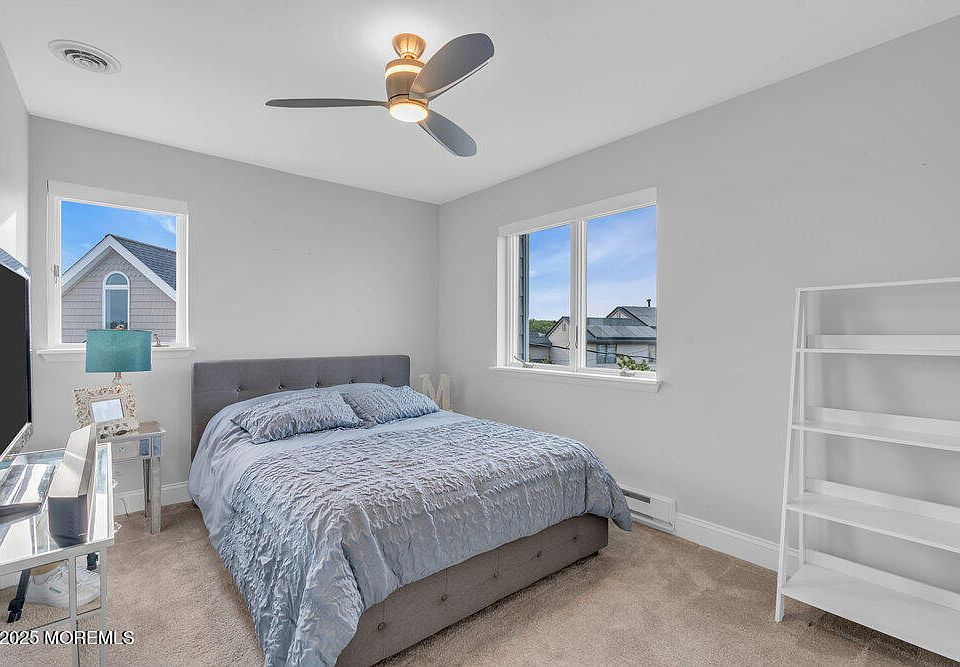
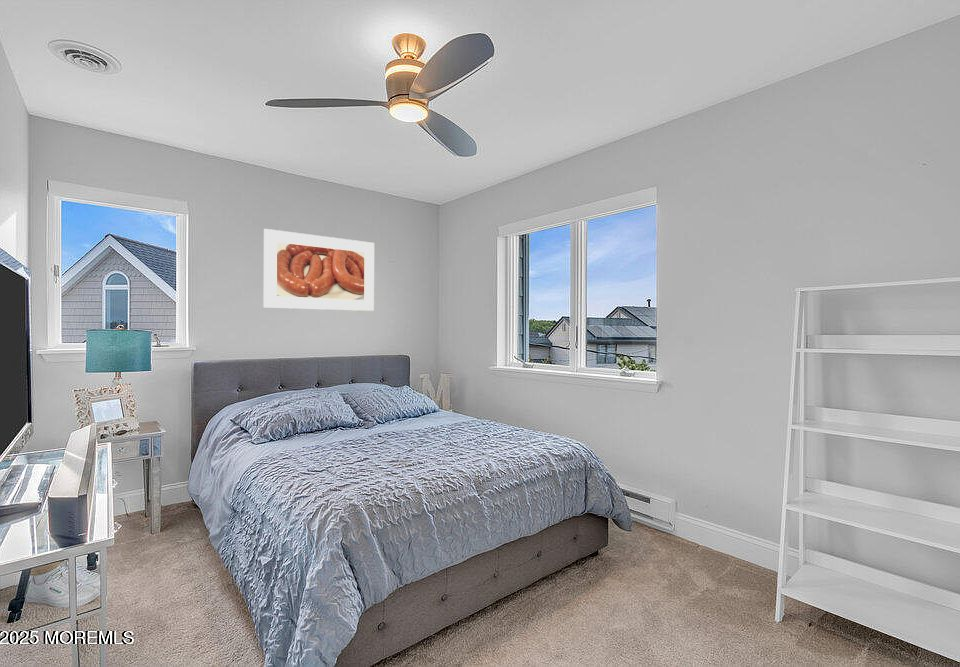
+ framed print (322, 272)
